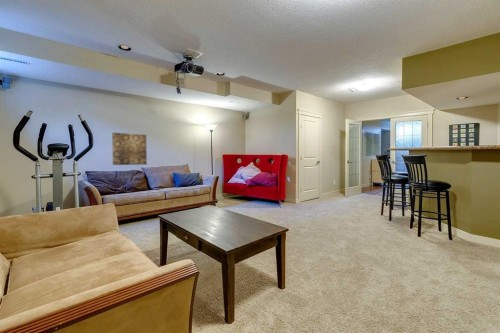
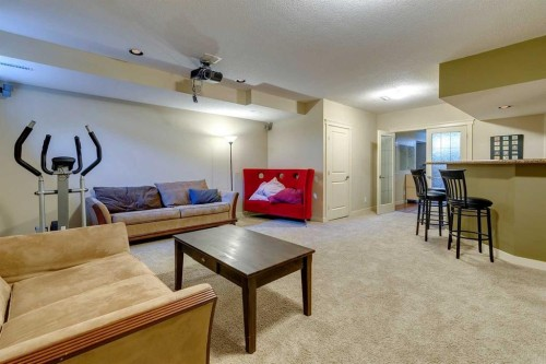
- wall art (130, 149)
